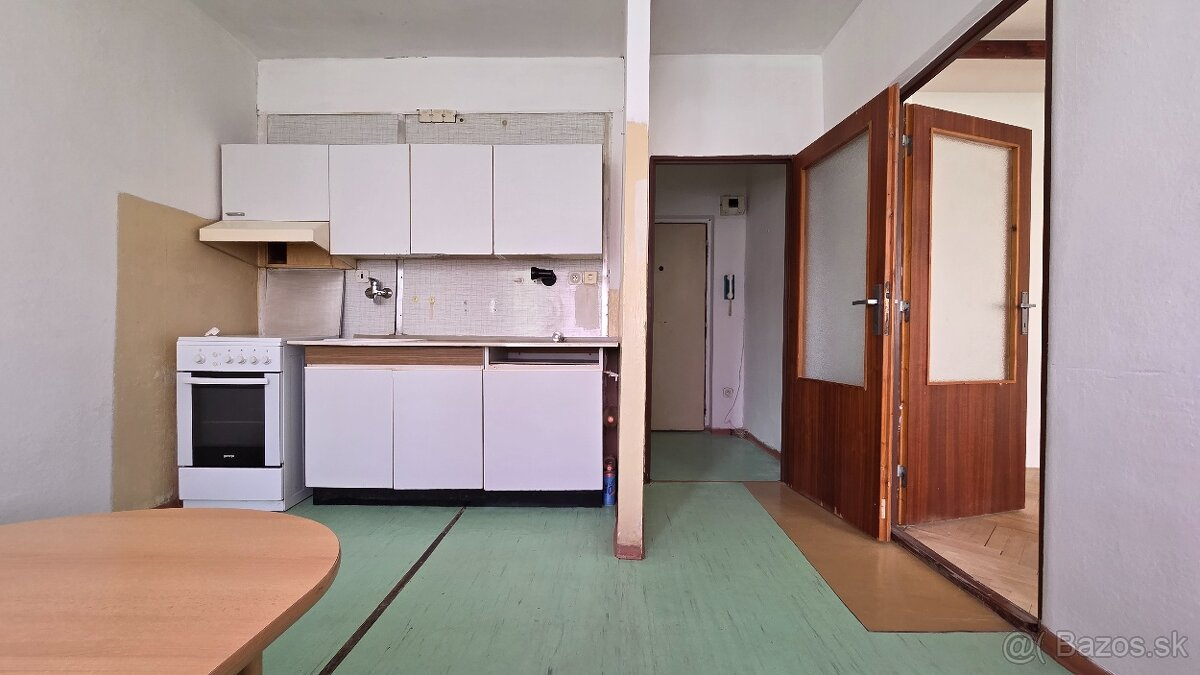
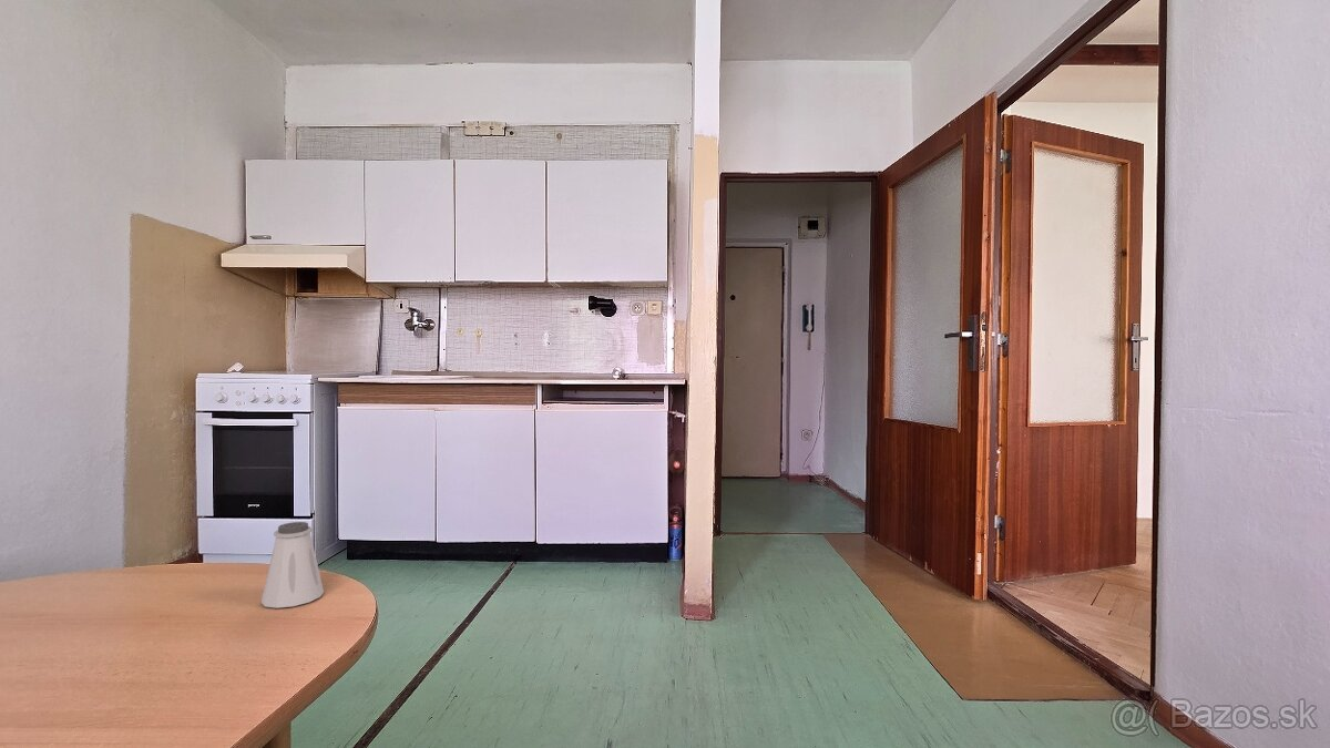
+ saltshaker (293, 561)
